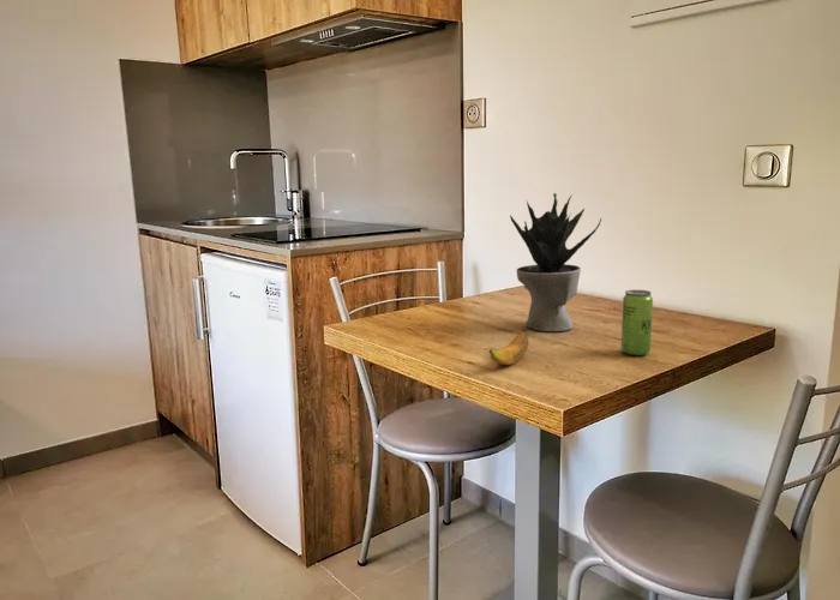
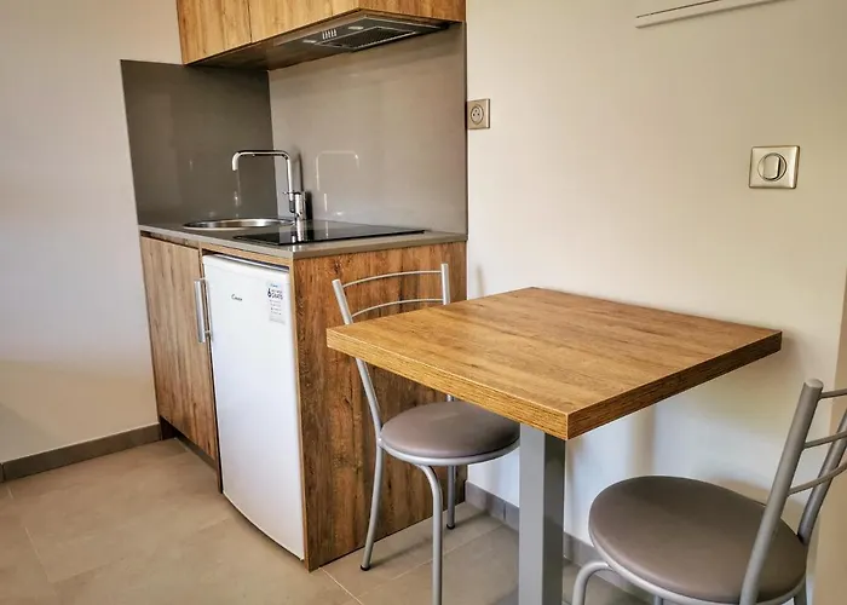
- potted plant (552, 262)
- beverage can (636, 322)
- banana (509, 349)
